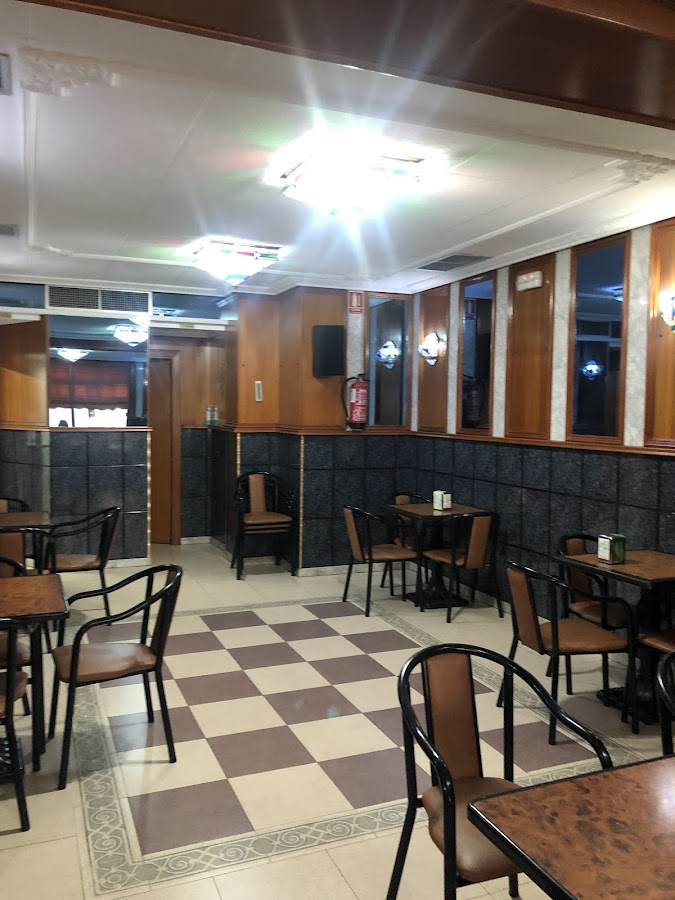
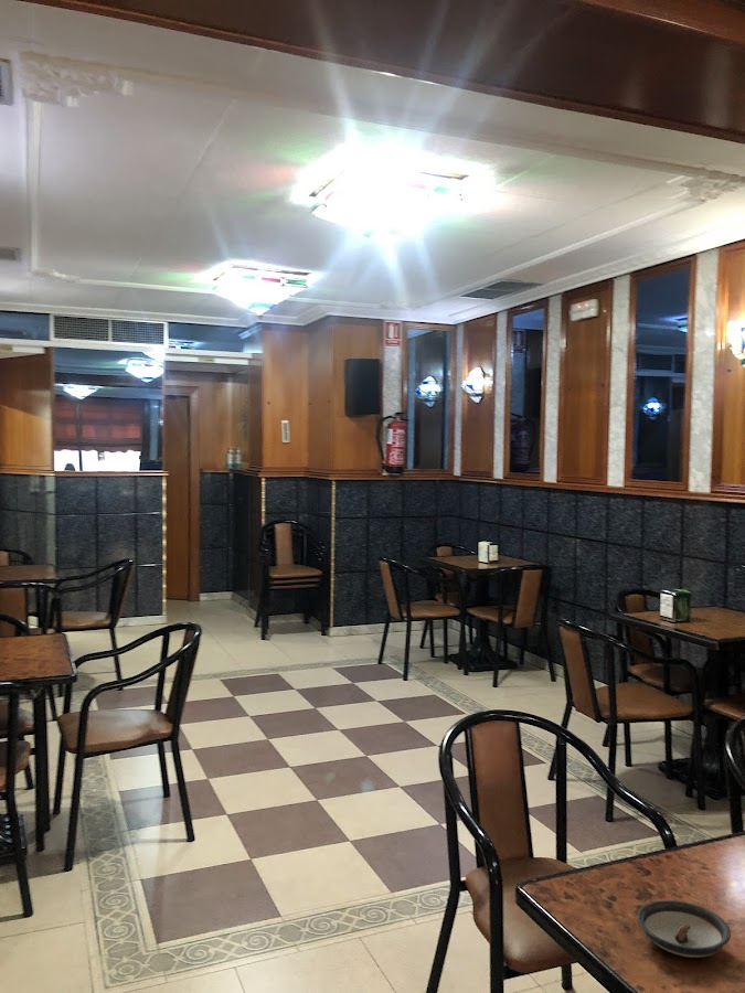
+ saucer (682, 933)
